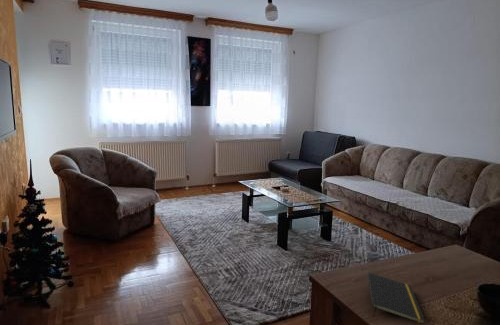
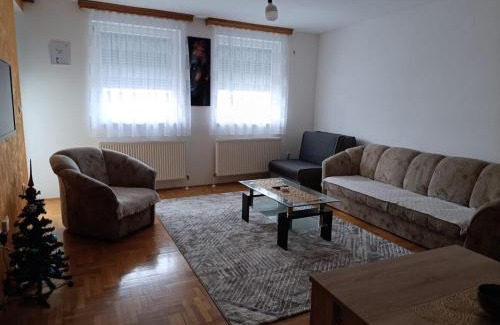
- notepad (393, 295)
